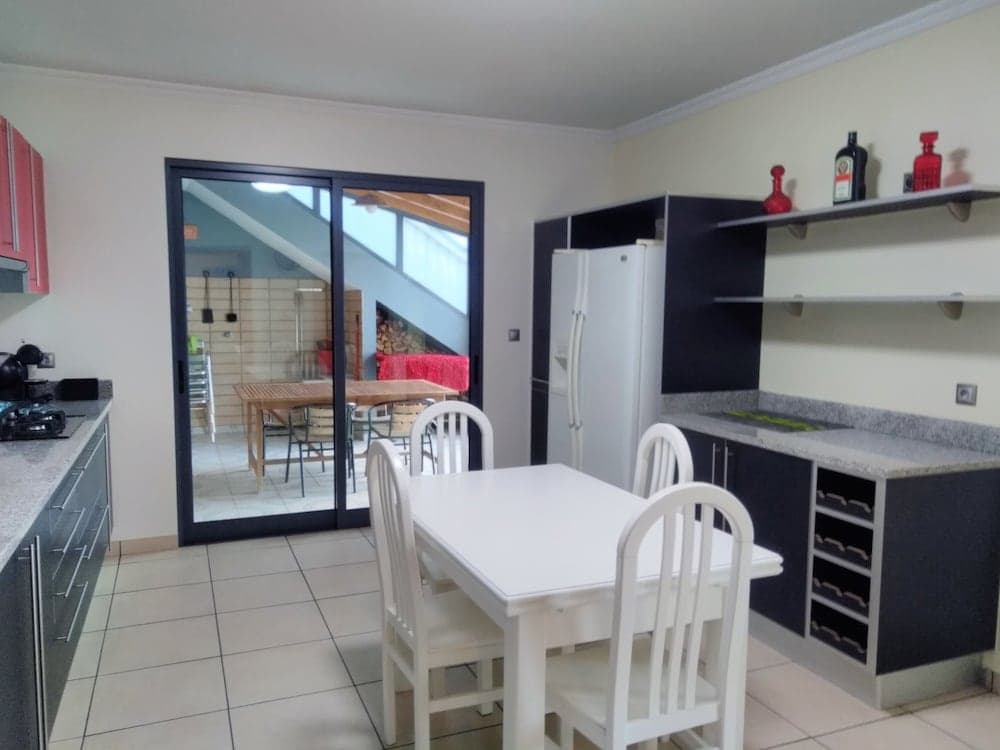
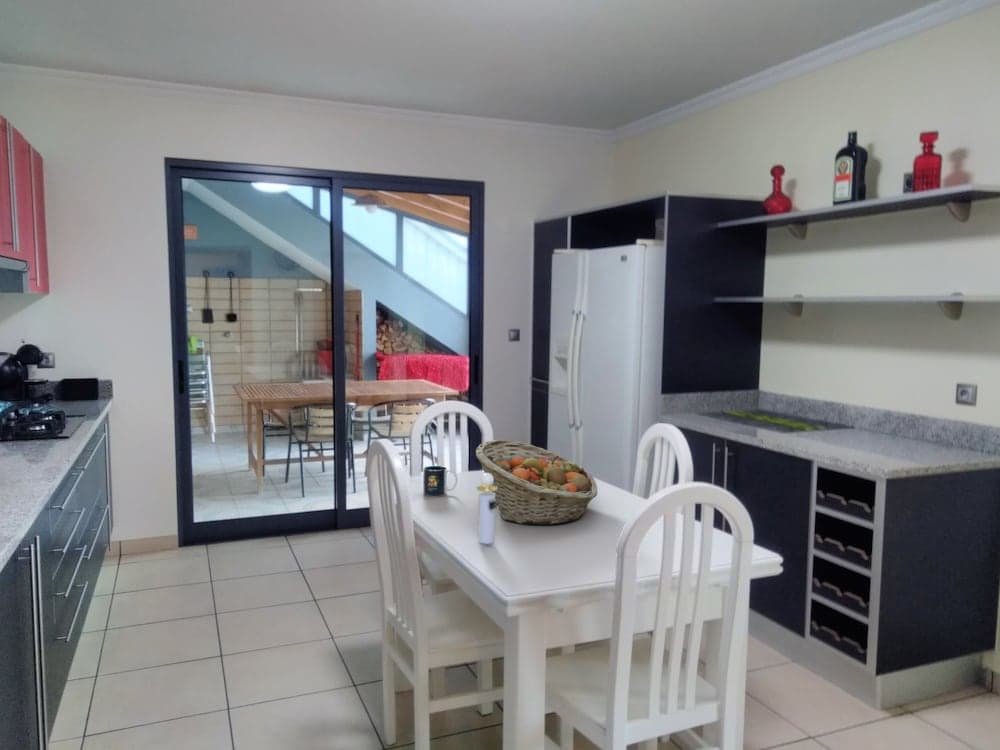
+ fruit basket (536, 478)
+ perfume bottle (486, 508)
+ mug (440, 480)
